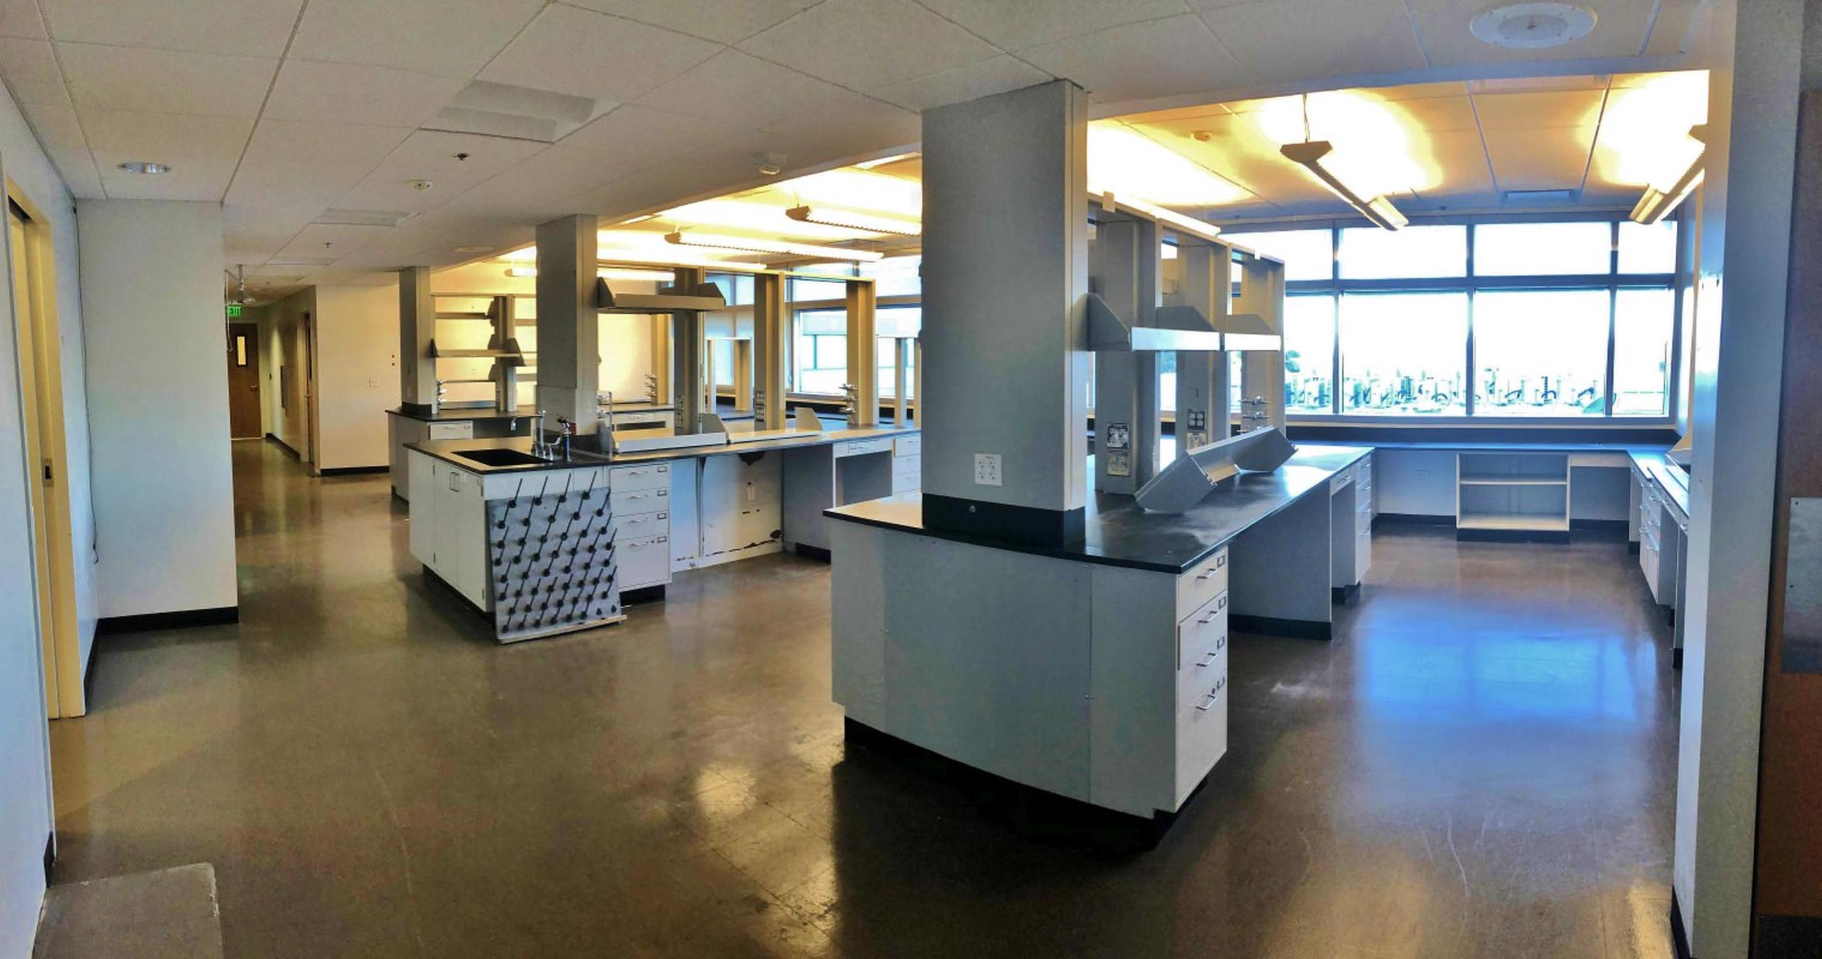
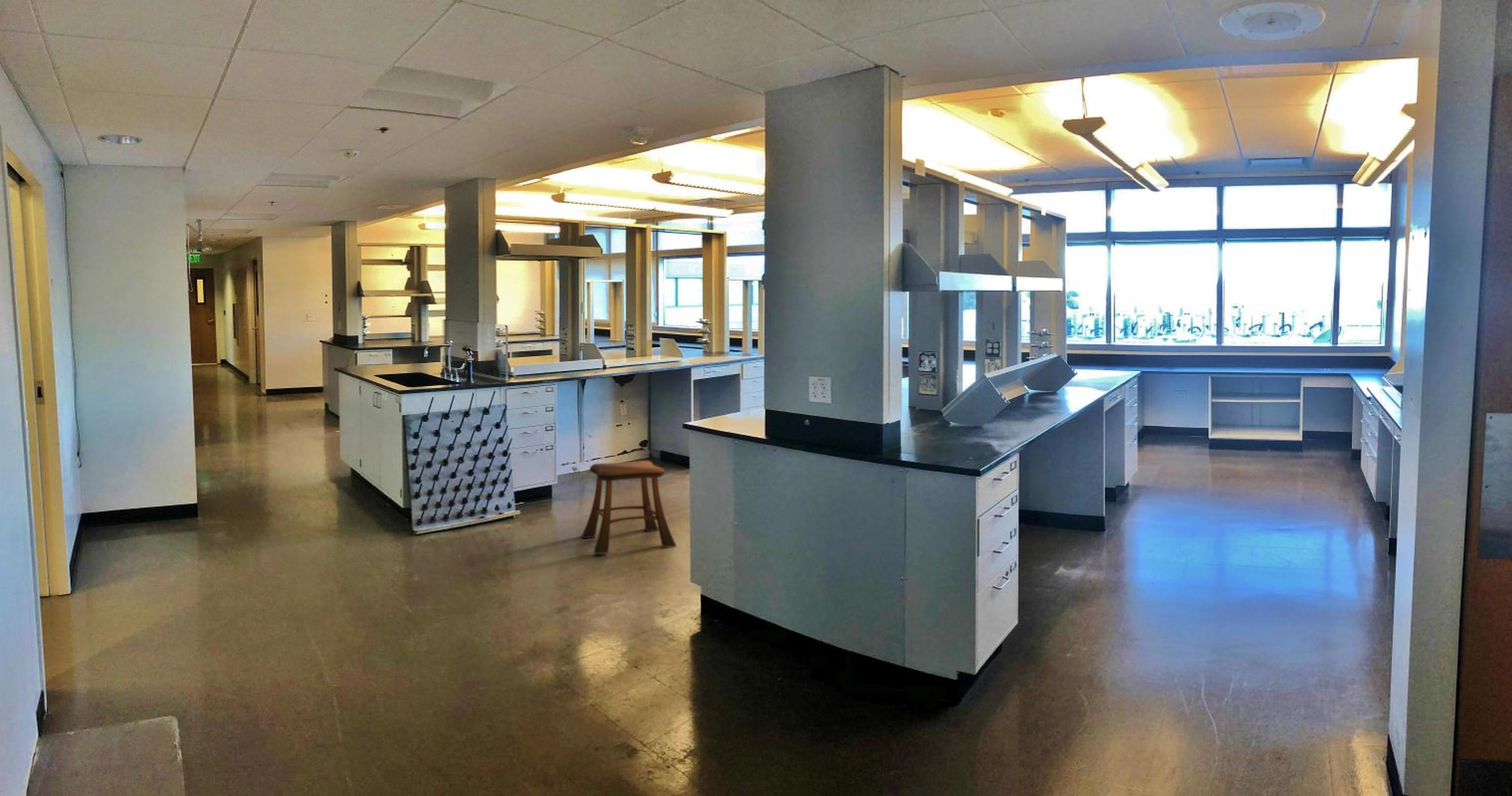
+ stool (627, 506)
